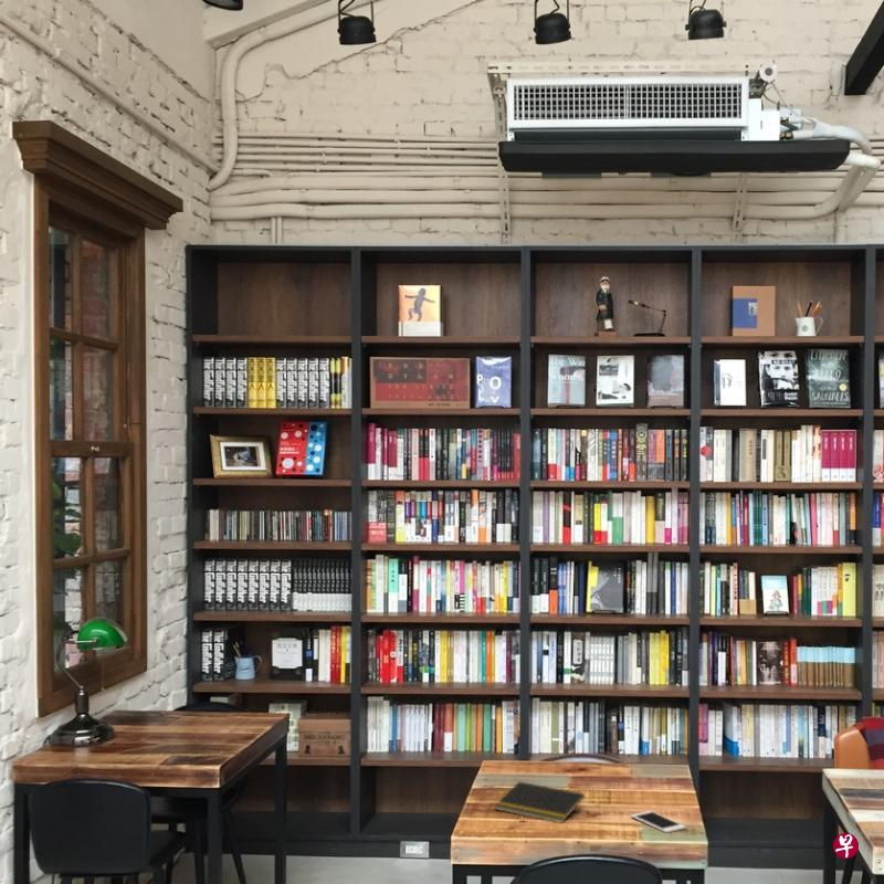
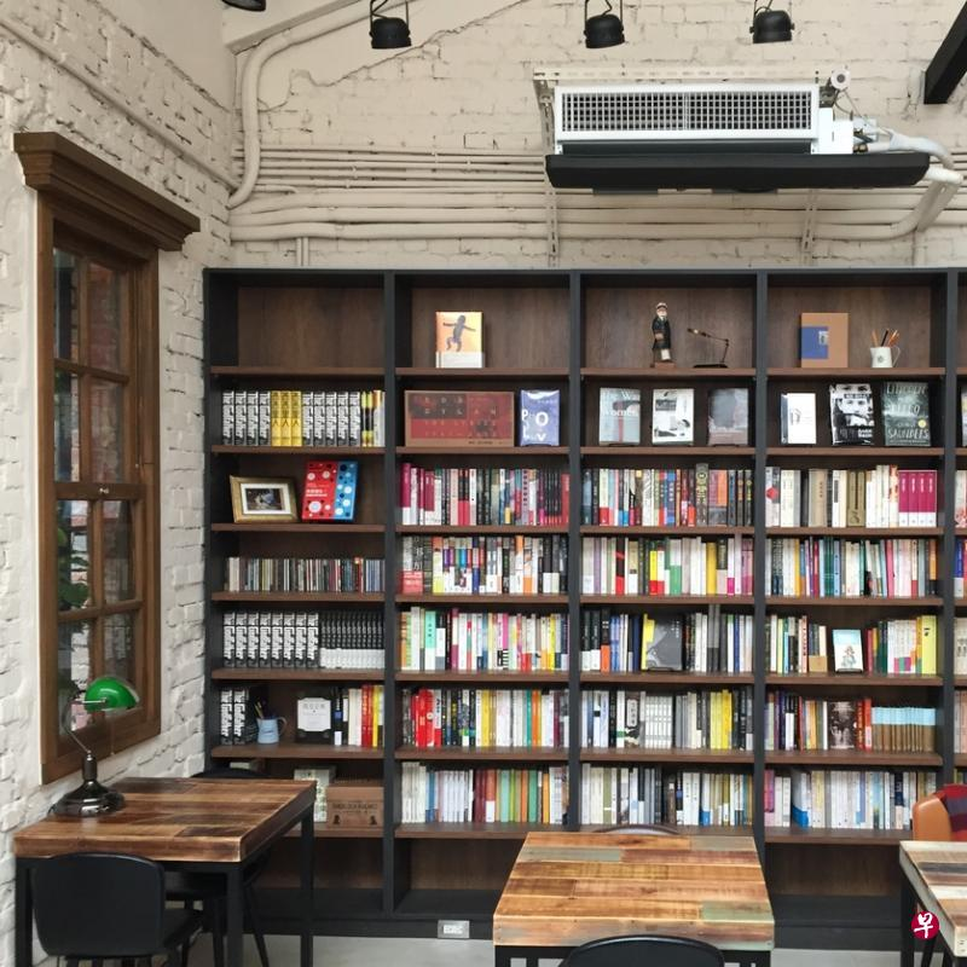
- cell phone (657, 821)
- notepad (539, 801)
